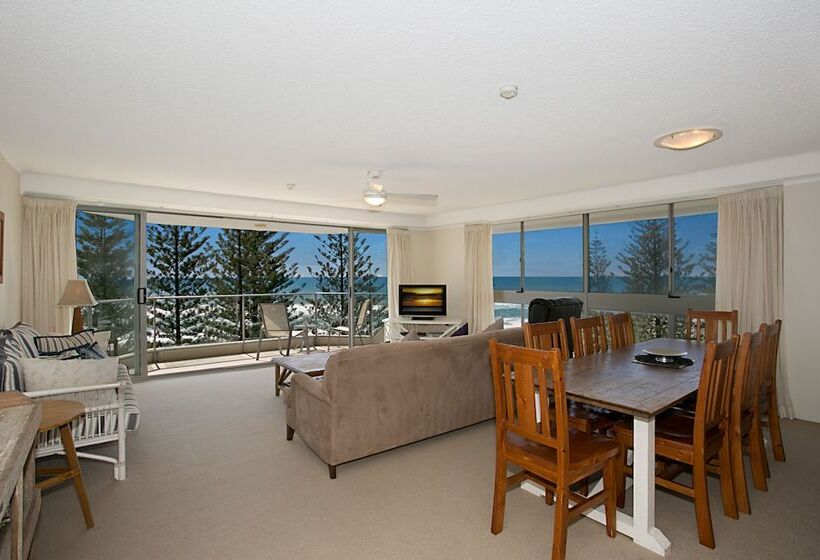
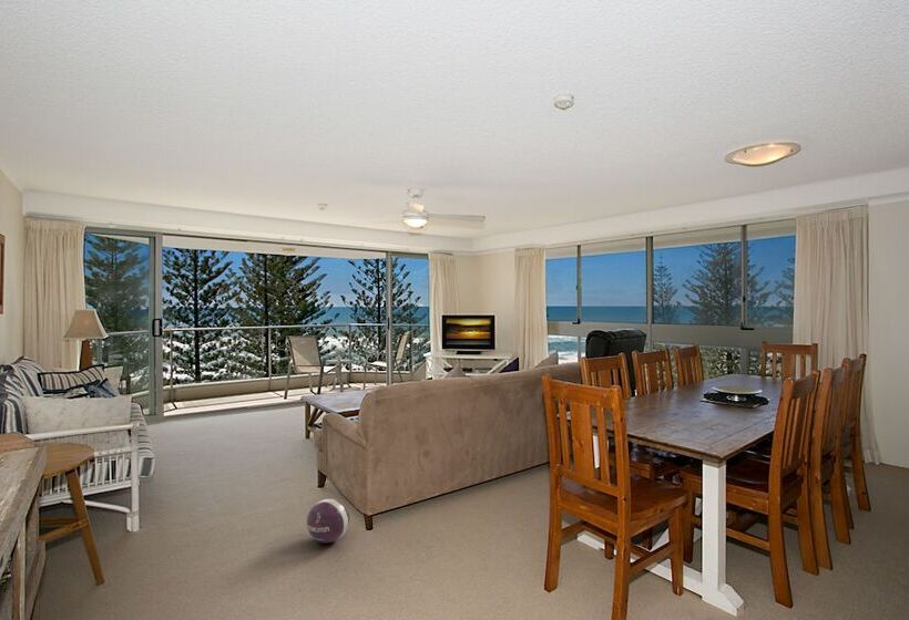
+ ball (328, 519)
